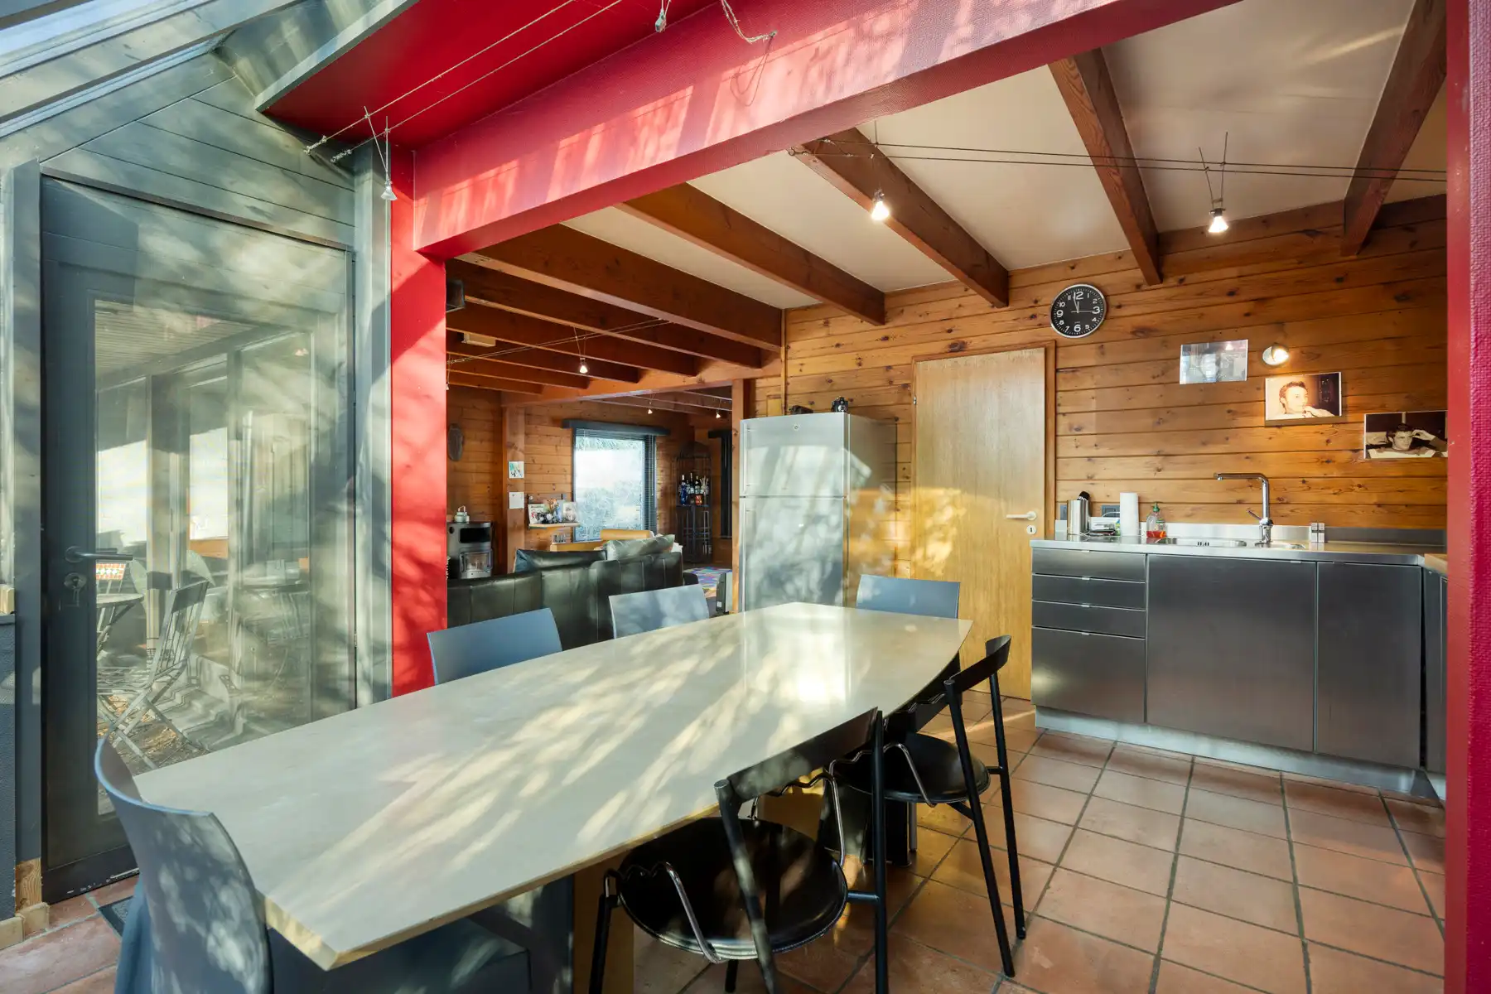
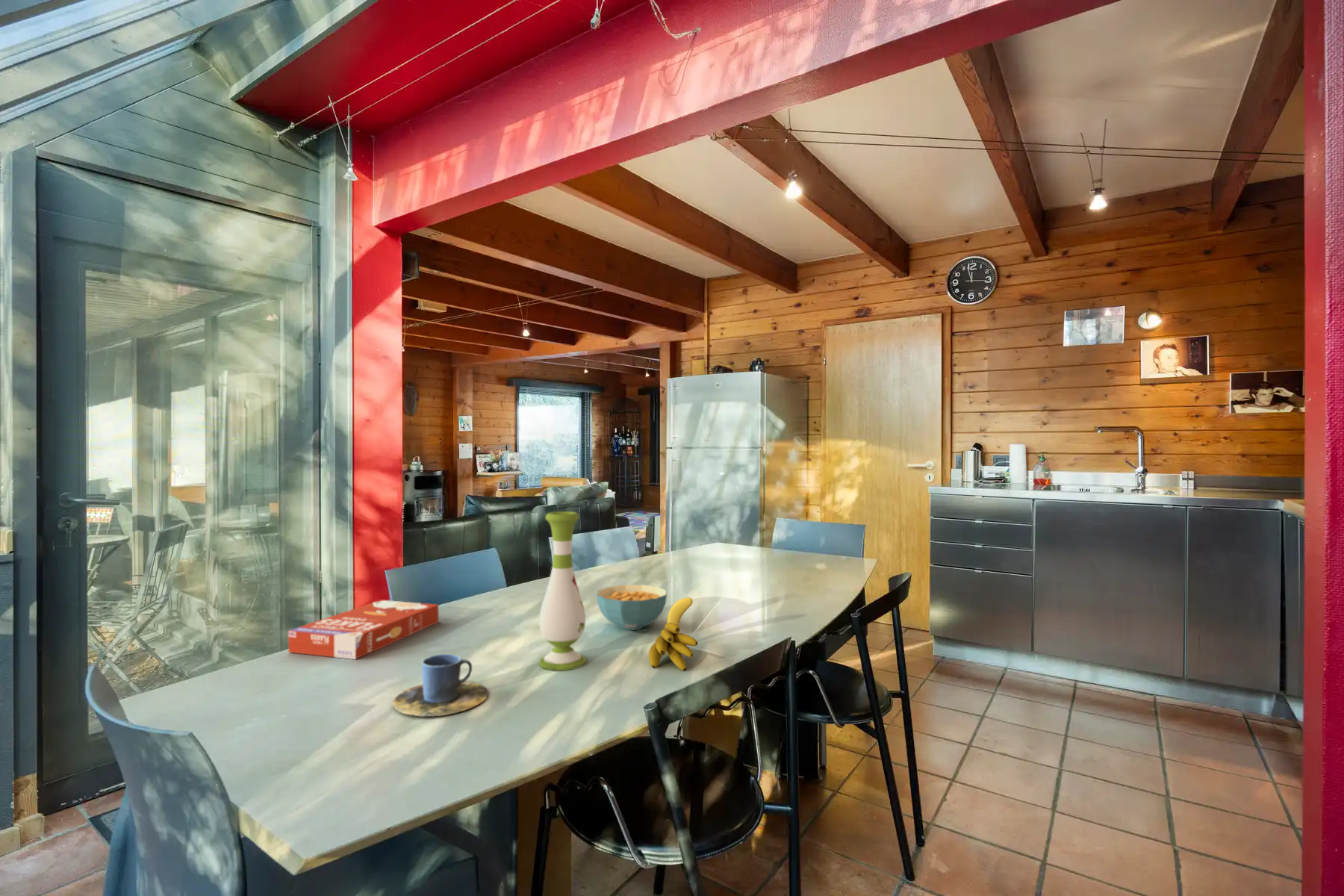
+ cereal box (369, 626)
+ cup (441, 679)
+ cereal bowl (632, 609)
+ vase (562, 588)
+ banana (679, 630)
